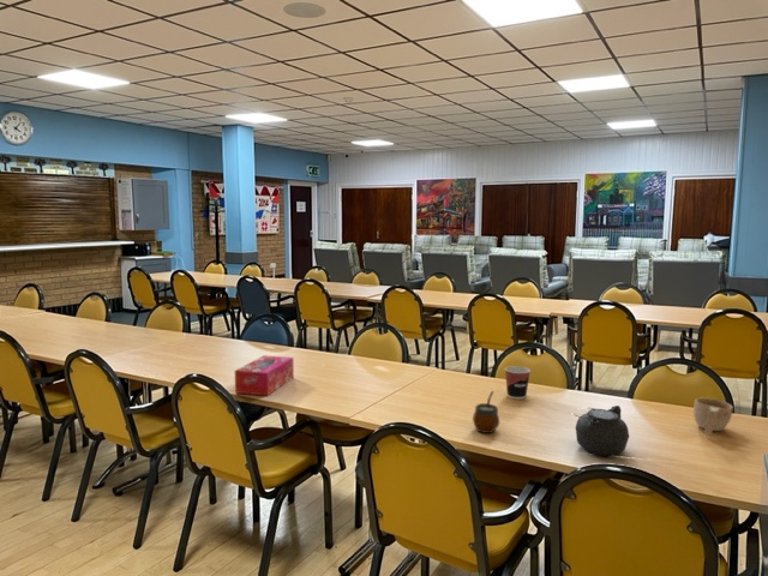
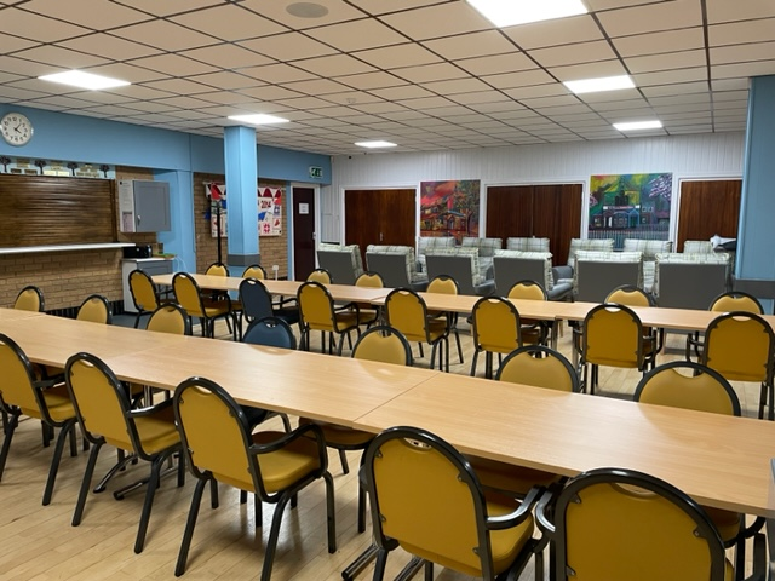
- teapot (604, 430)
- cup (710, 416)
- cup (516, 383)
- gourd (486, 412)
- tissue box (265, 374)
